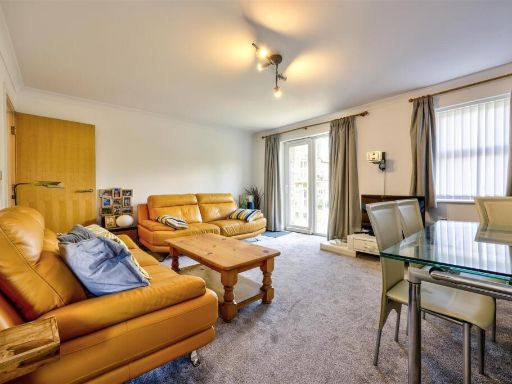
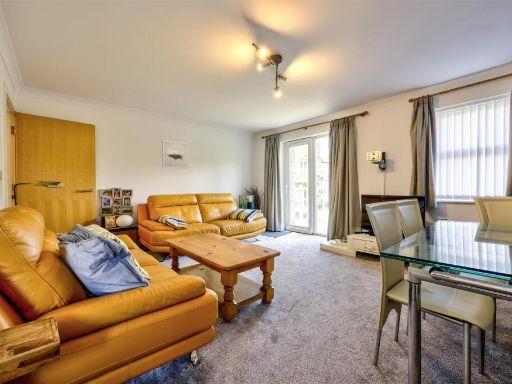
+ wall art (175, 155)
